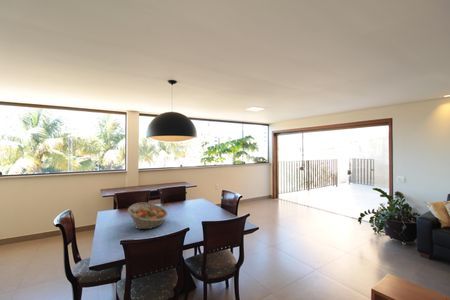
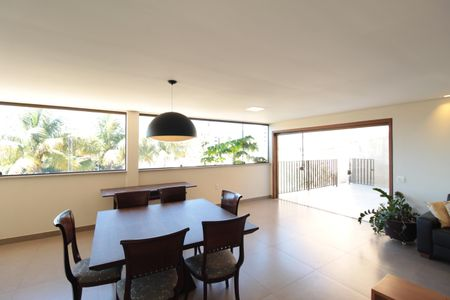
- fruit basket (148, 214)
